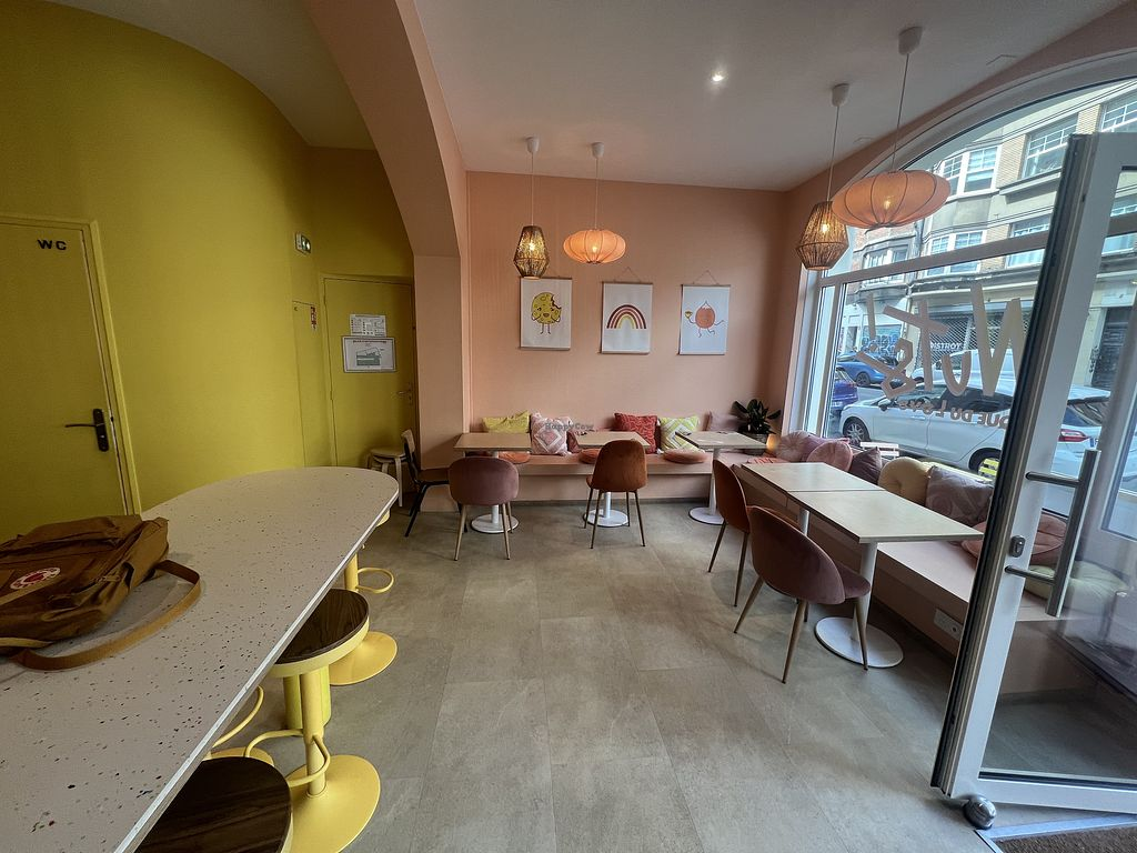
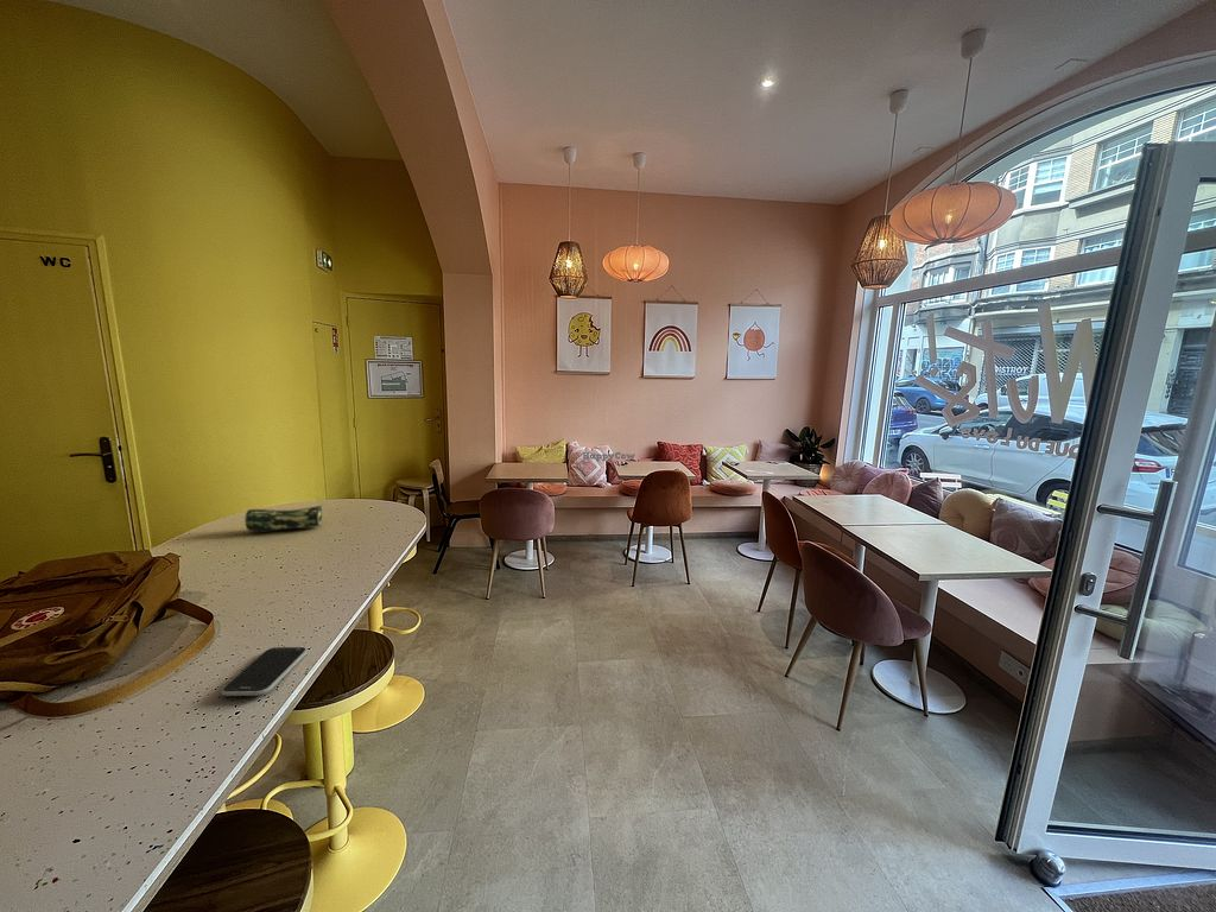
+ smartphone (267, 670)
+ pencil case (286, 518)
